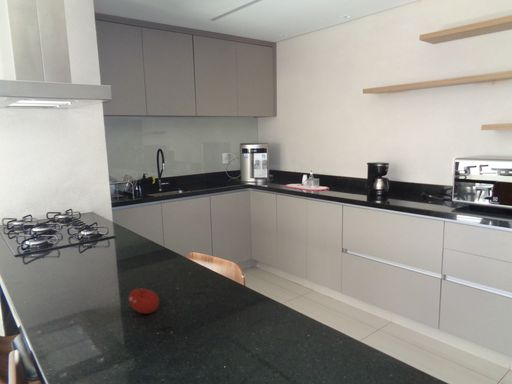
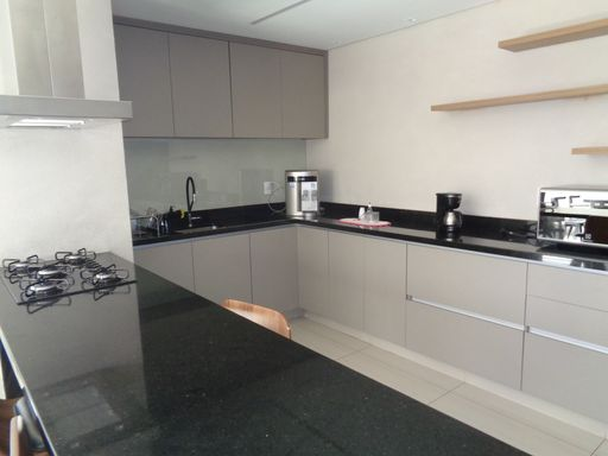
- fruit (144, 300)
